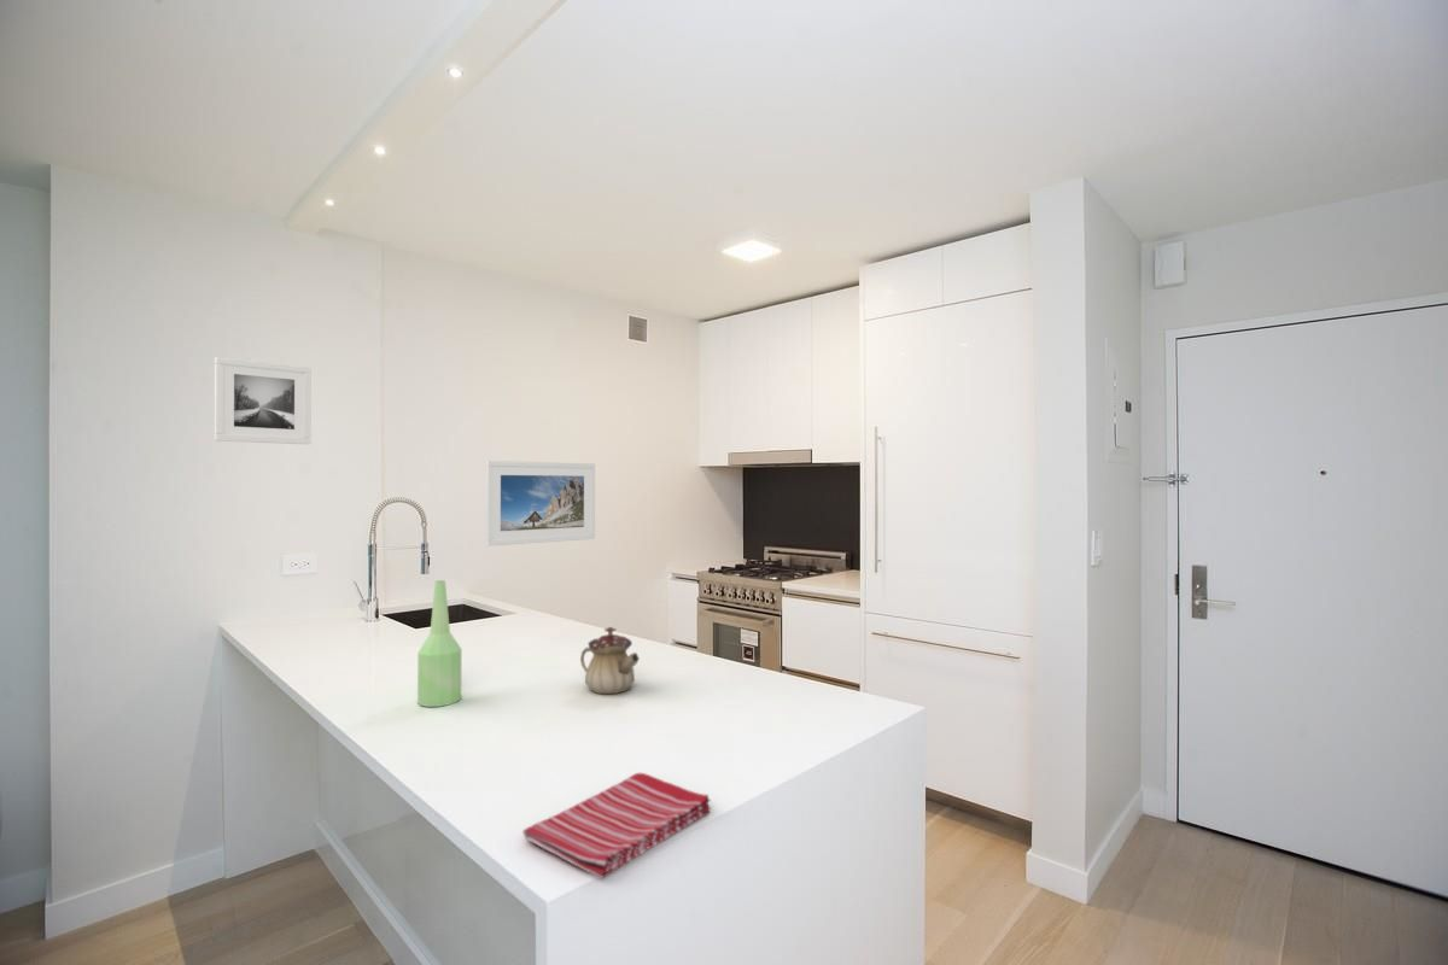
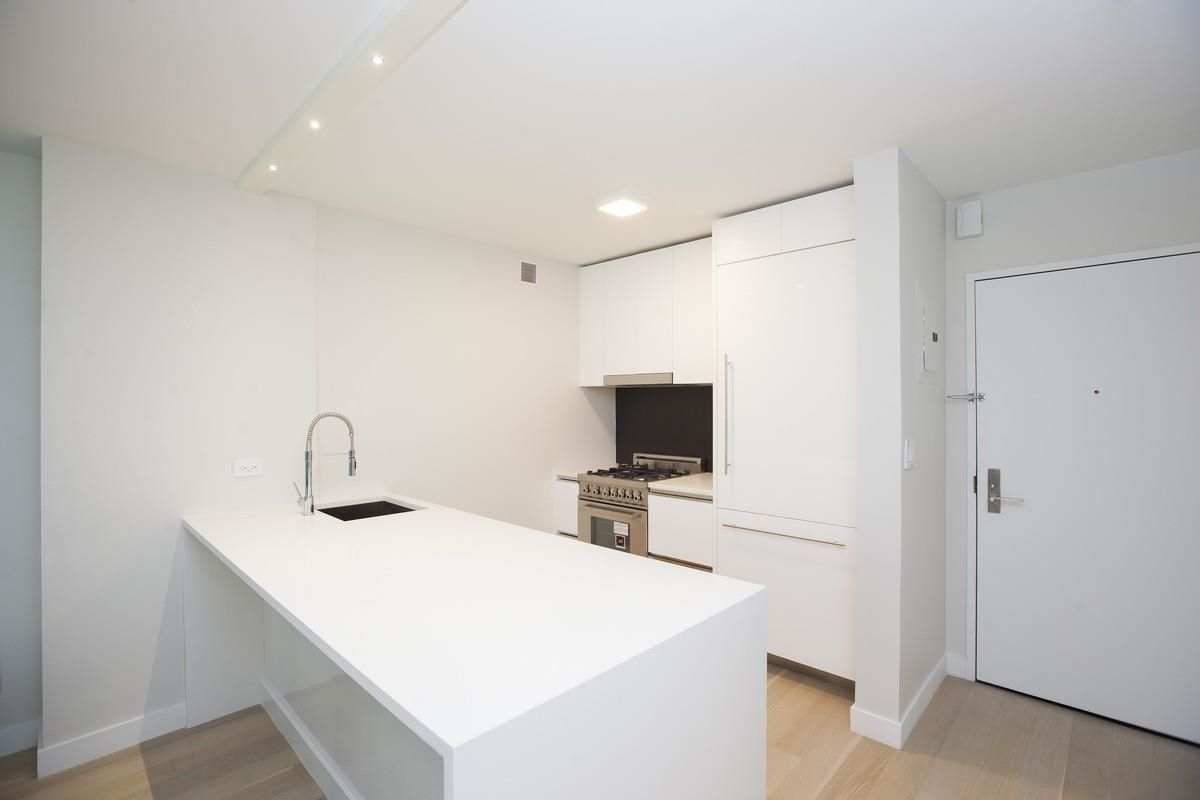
- teapot (607, 656)
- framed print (543, 502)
- dish towel (621, 817)
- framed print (264, 402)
- bottle (439, 641)
